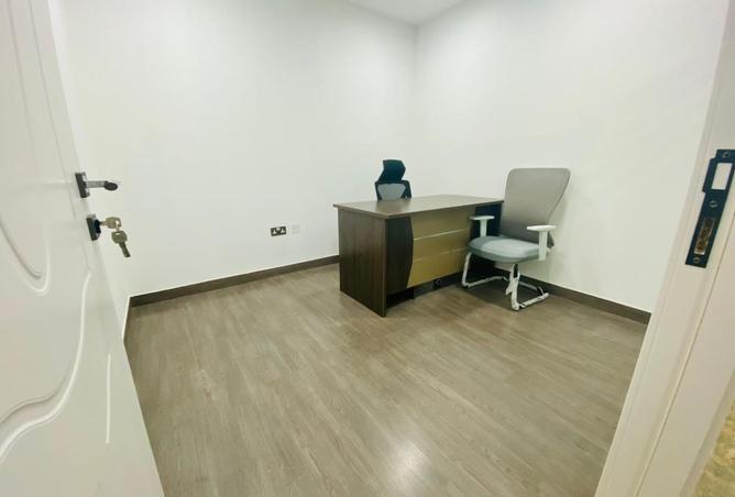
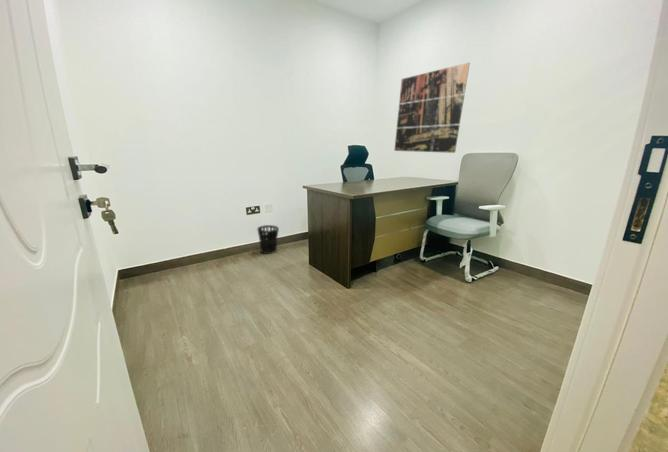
+ wall art (426, 113)
+ wastebasket (268, 239)
